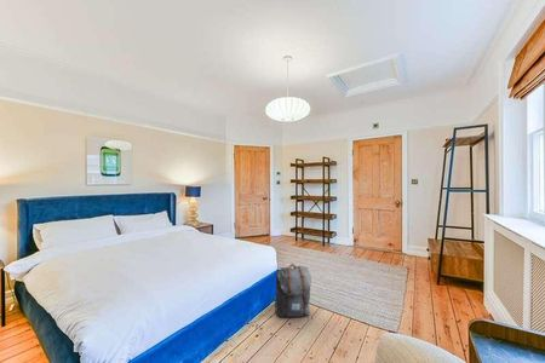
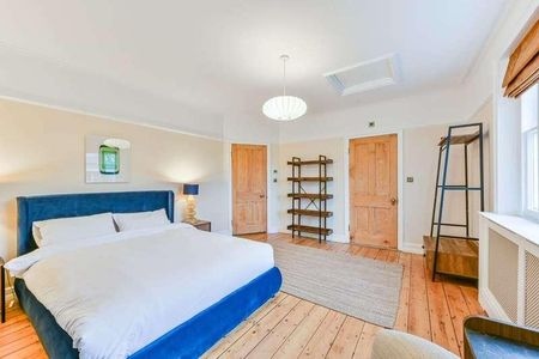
- backpack (292, 288)
